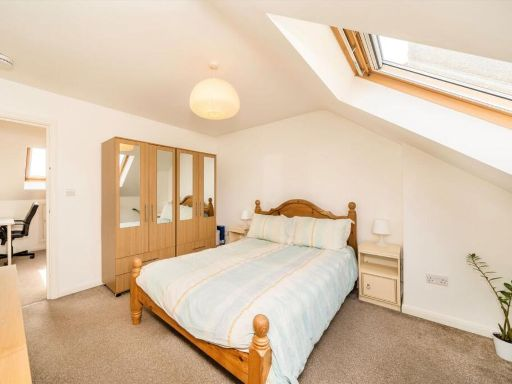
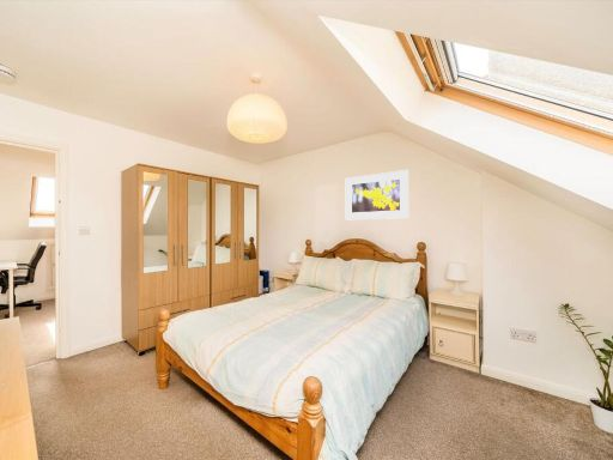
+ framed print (374, 196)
